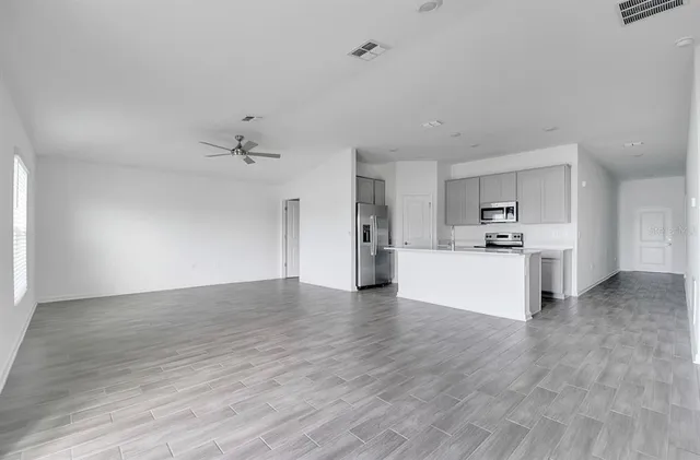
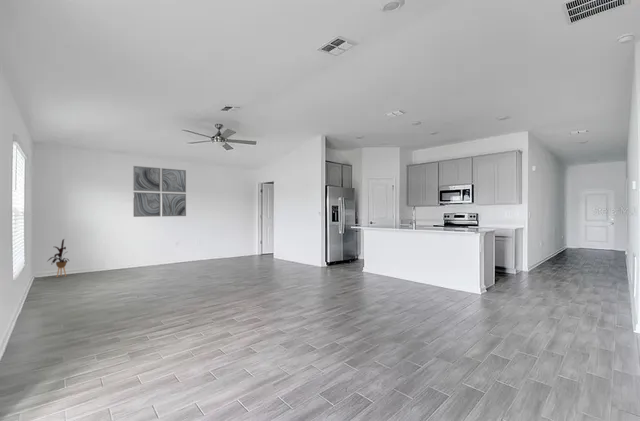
+ wall art (162, 191)
+ house plant (58, 258)
